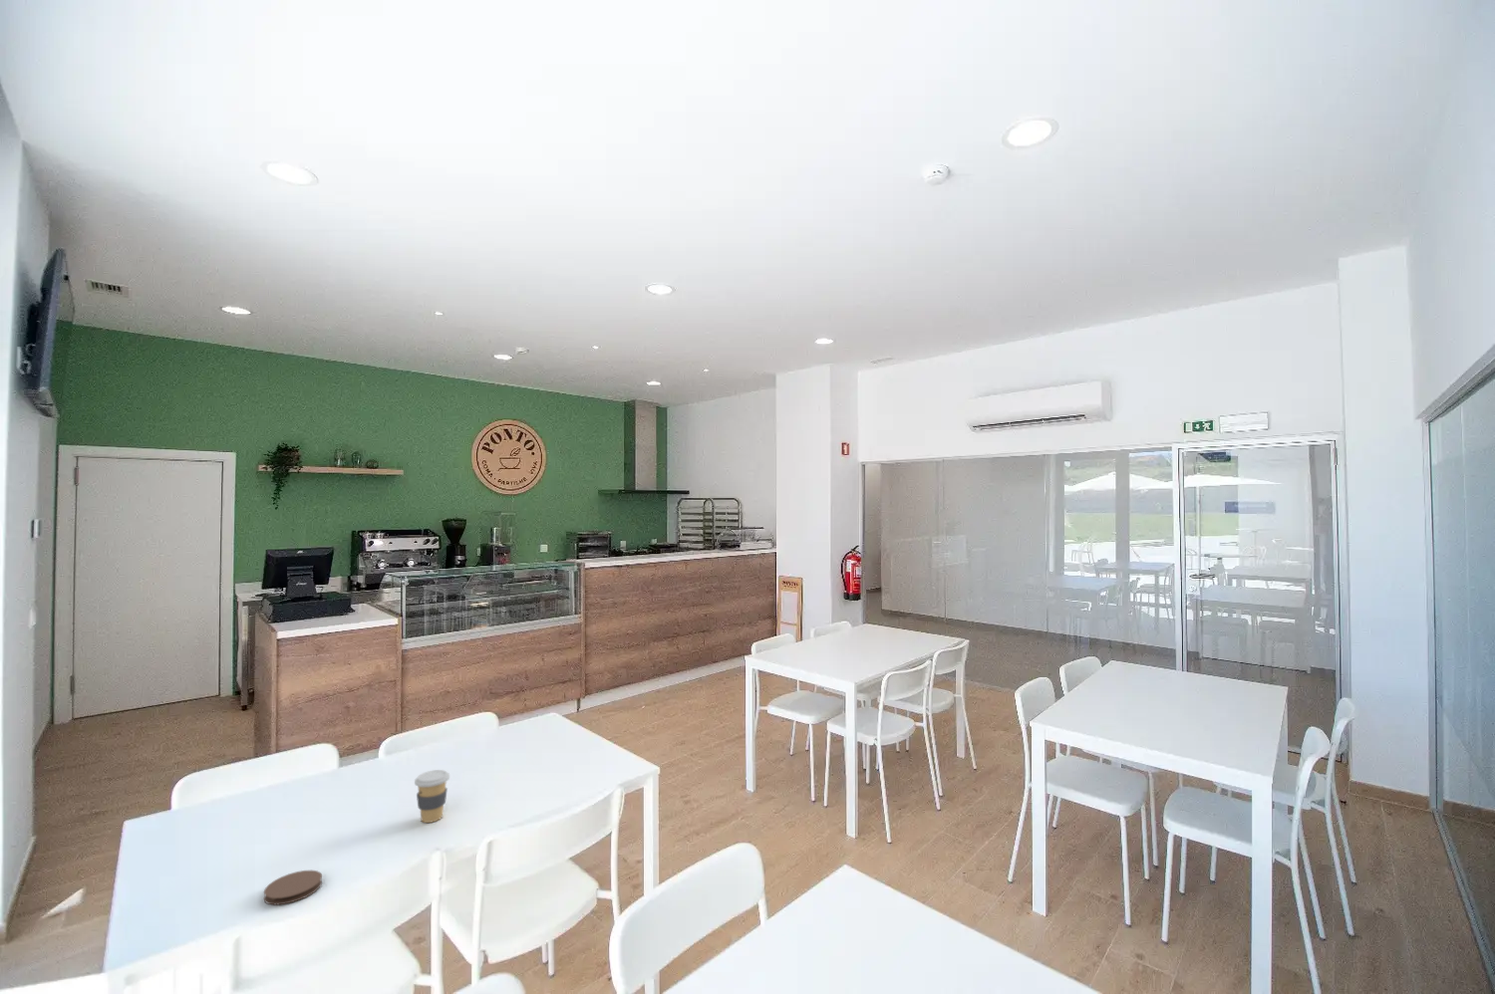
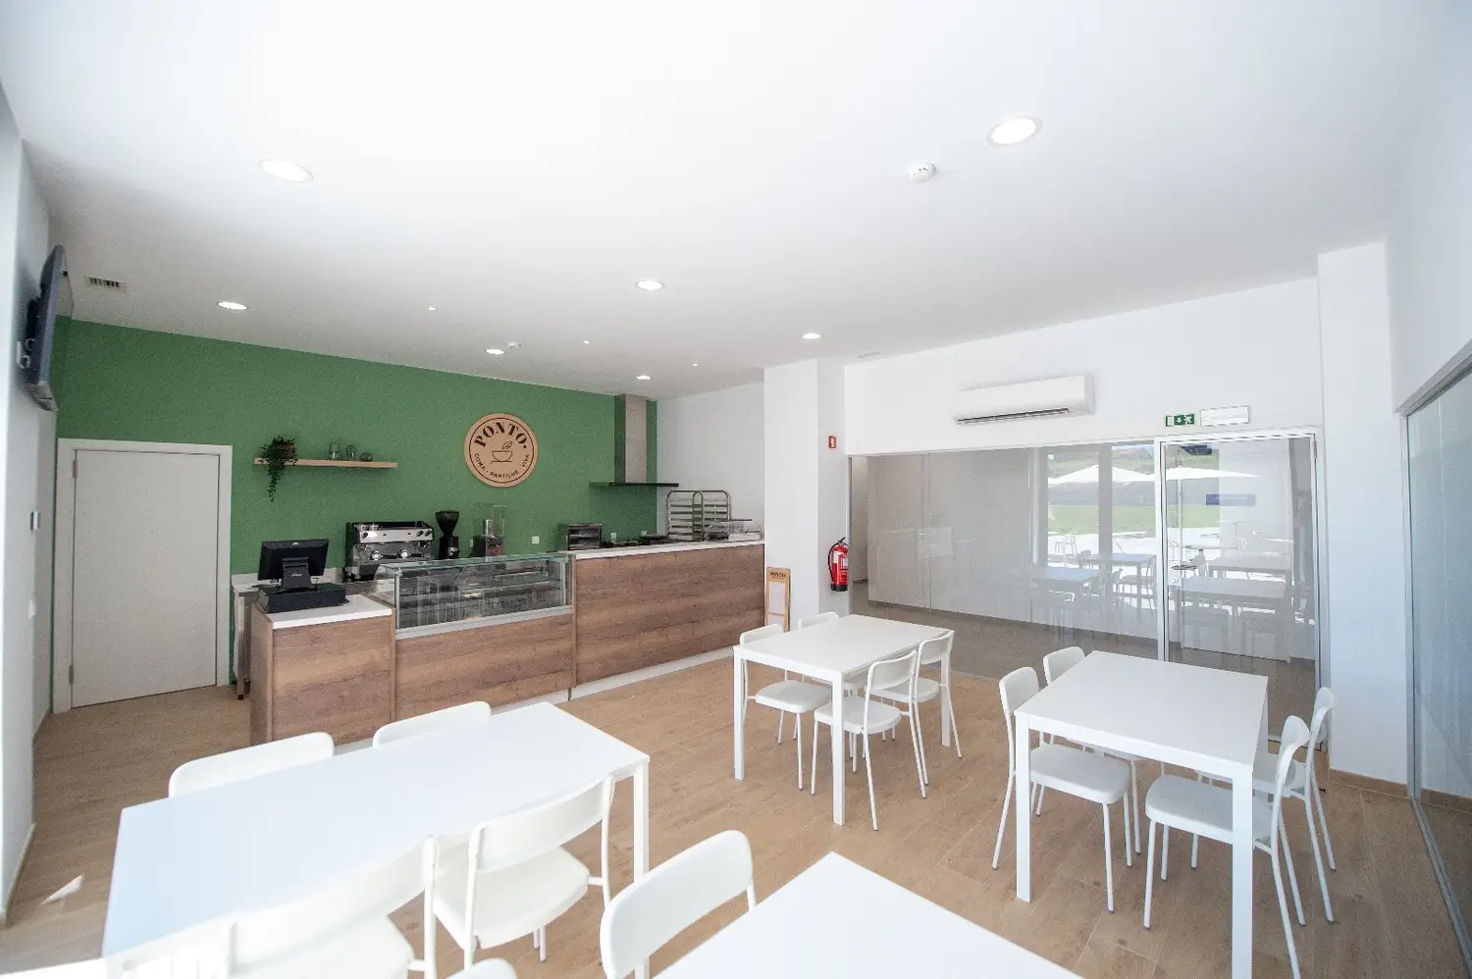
- coaster (293, 886)
- coffee cup (432, 795)
